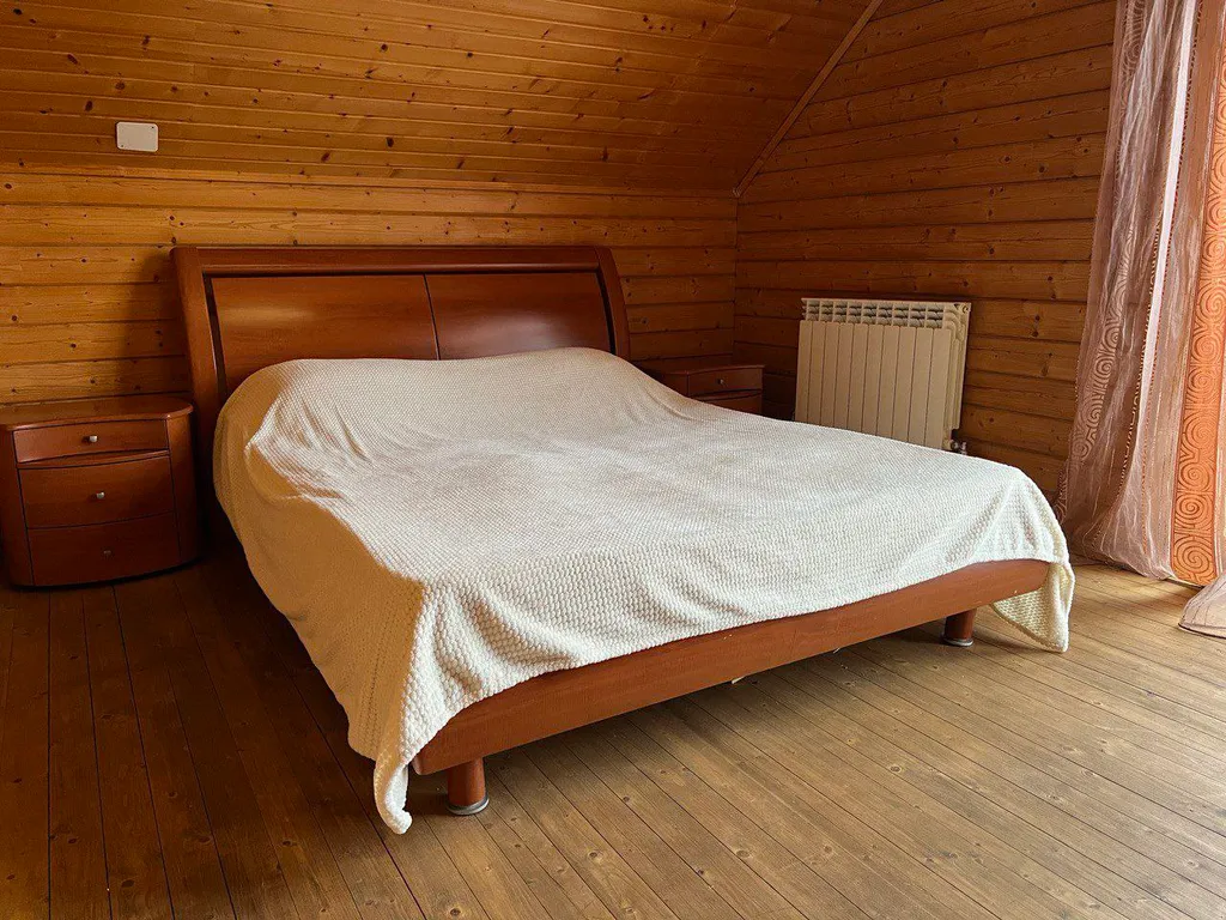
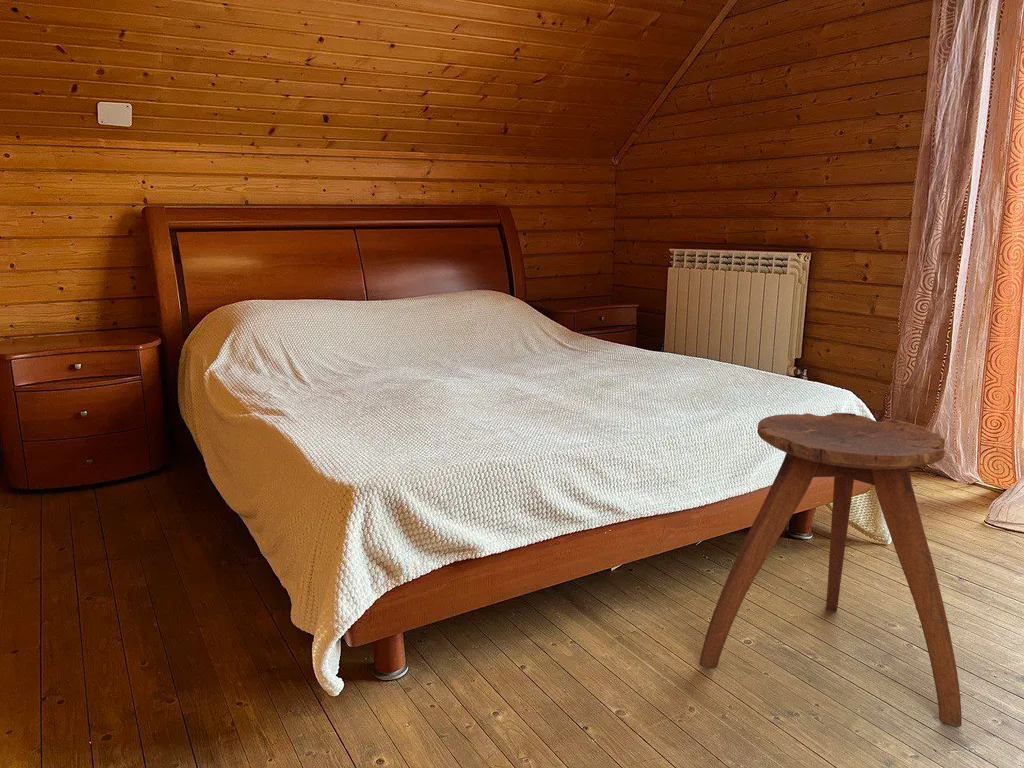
+ stool (843, 559)
